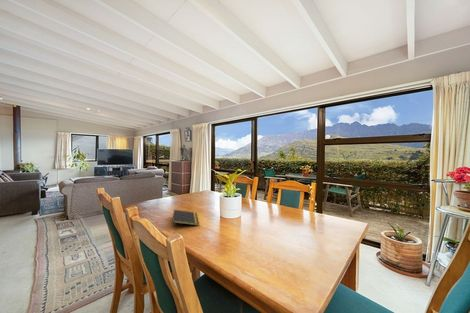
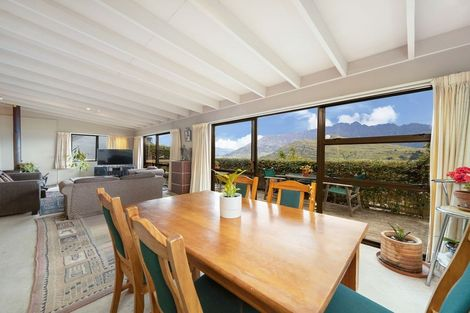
- notepad (185, 217)
